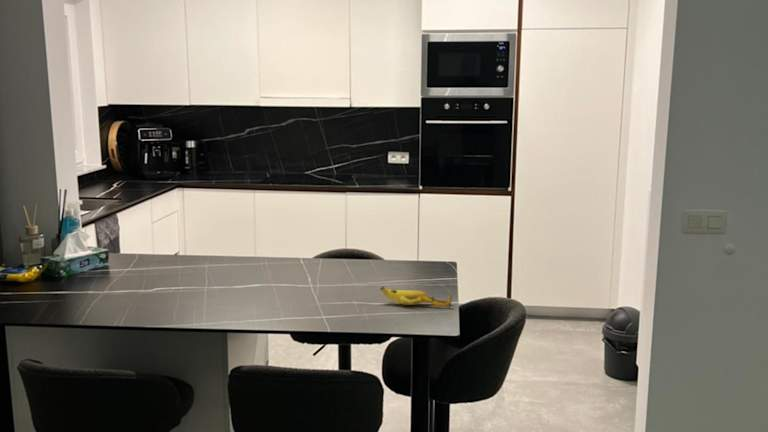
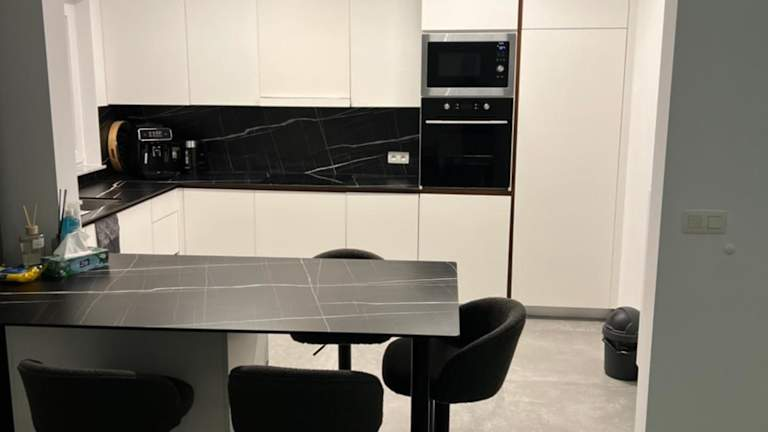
- banana (415, 296)
